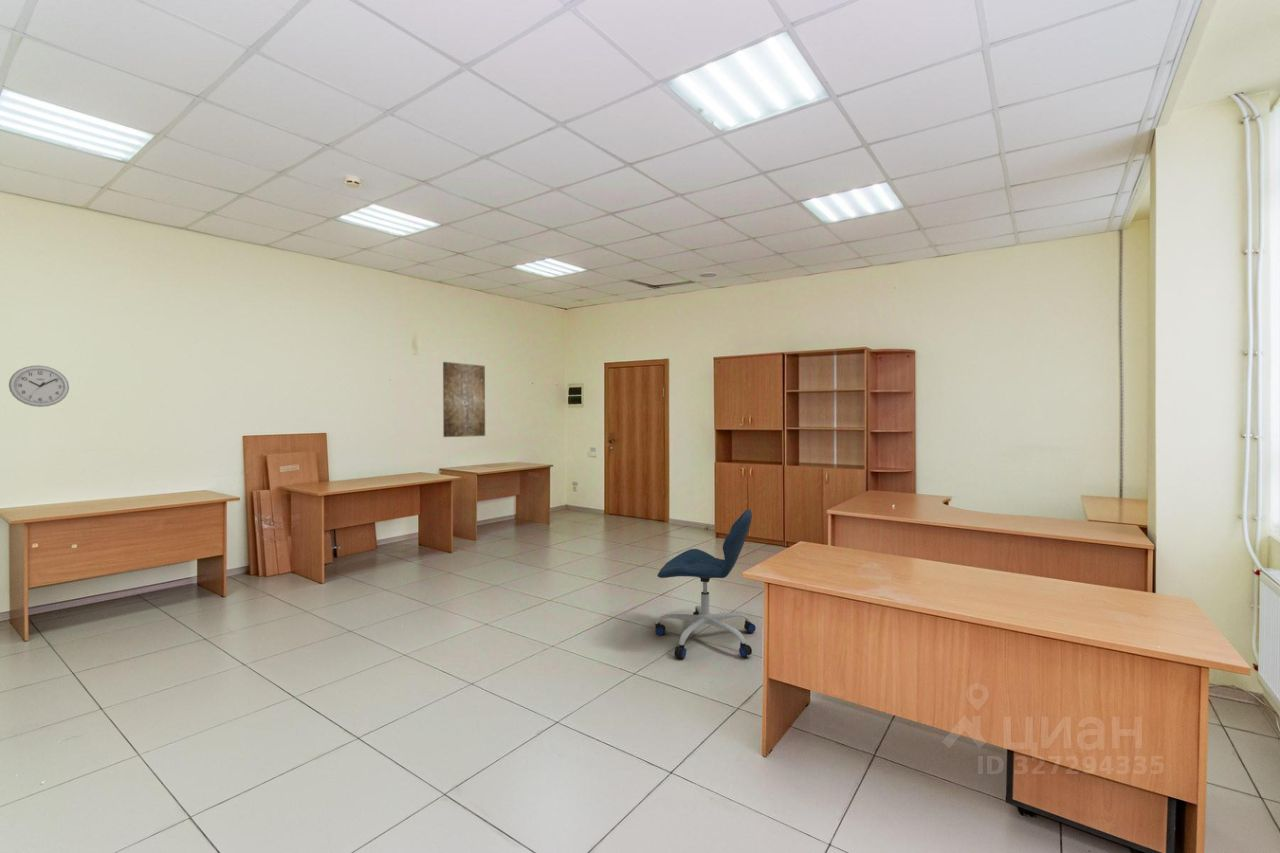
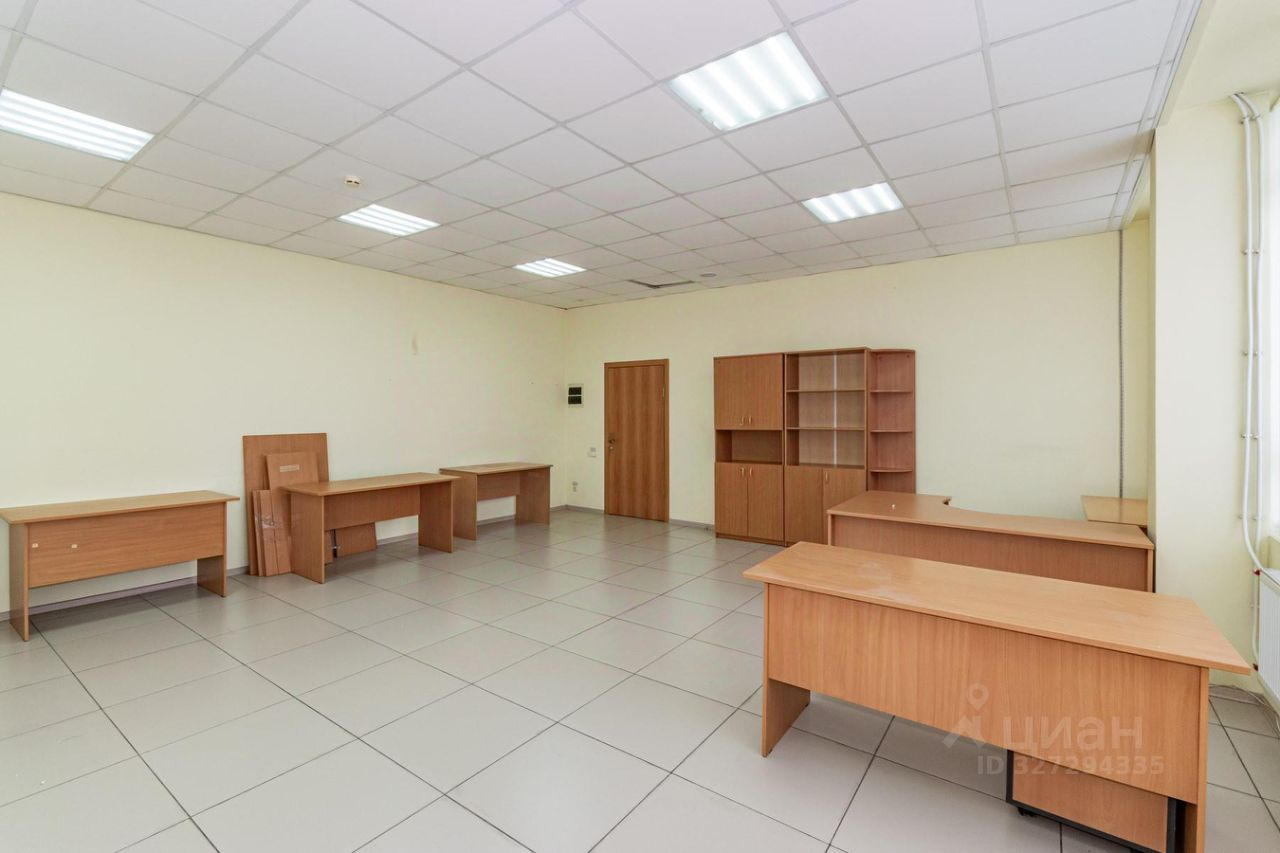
- office chair (703, 573)
- wall art (464, 400)
- wall clock (39, 386)
